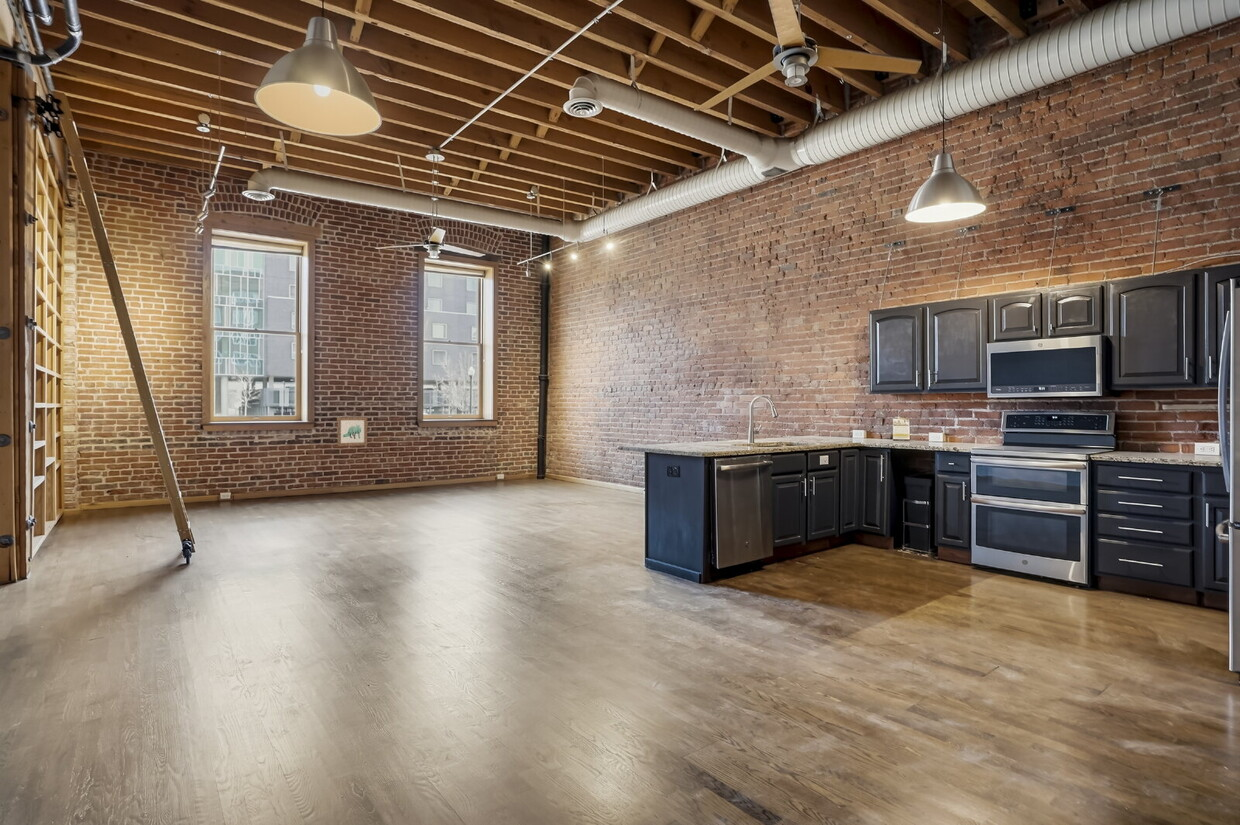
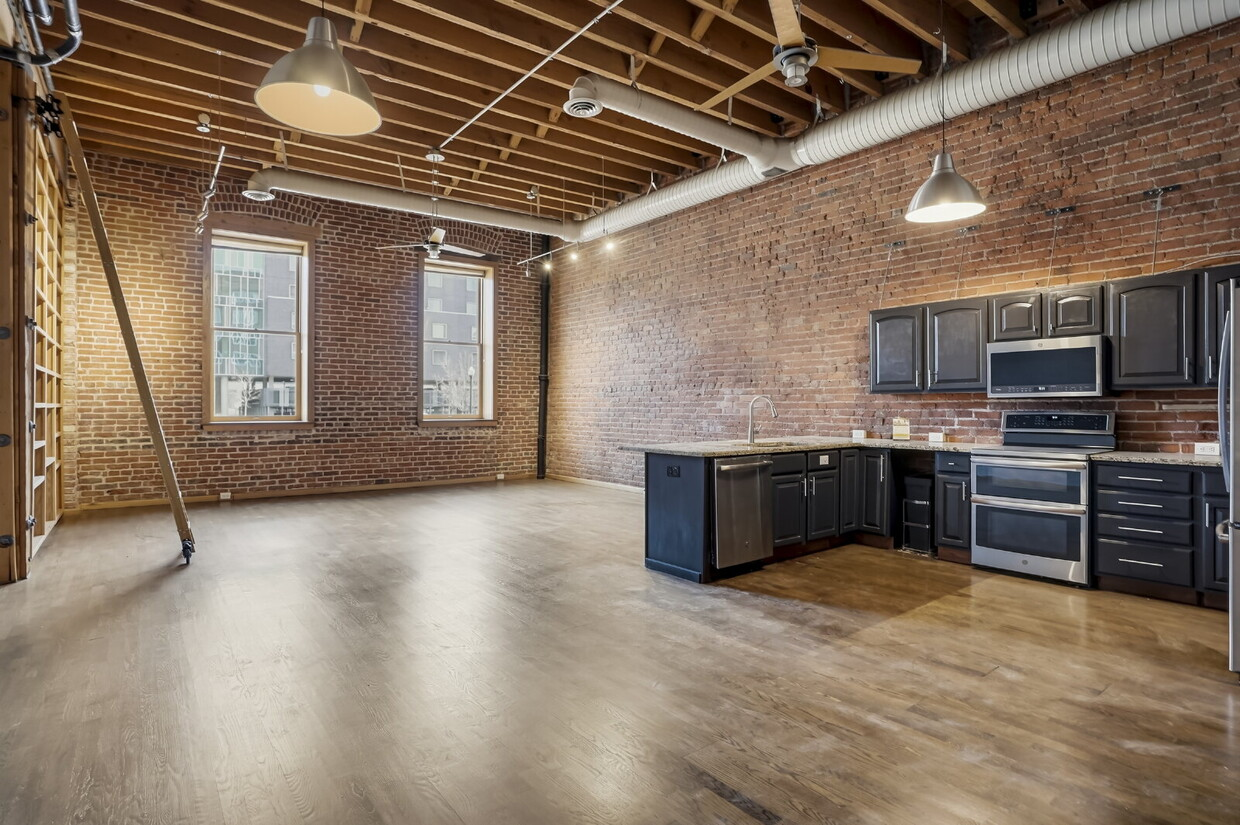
- wall art (352, 431)
